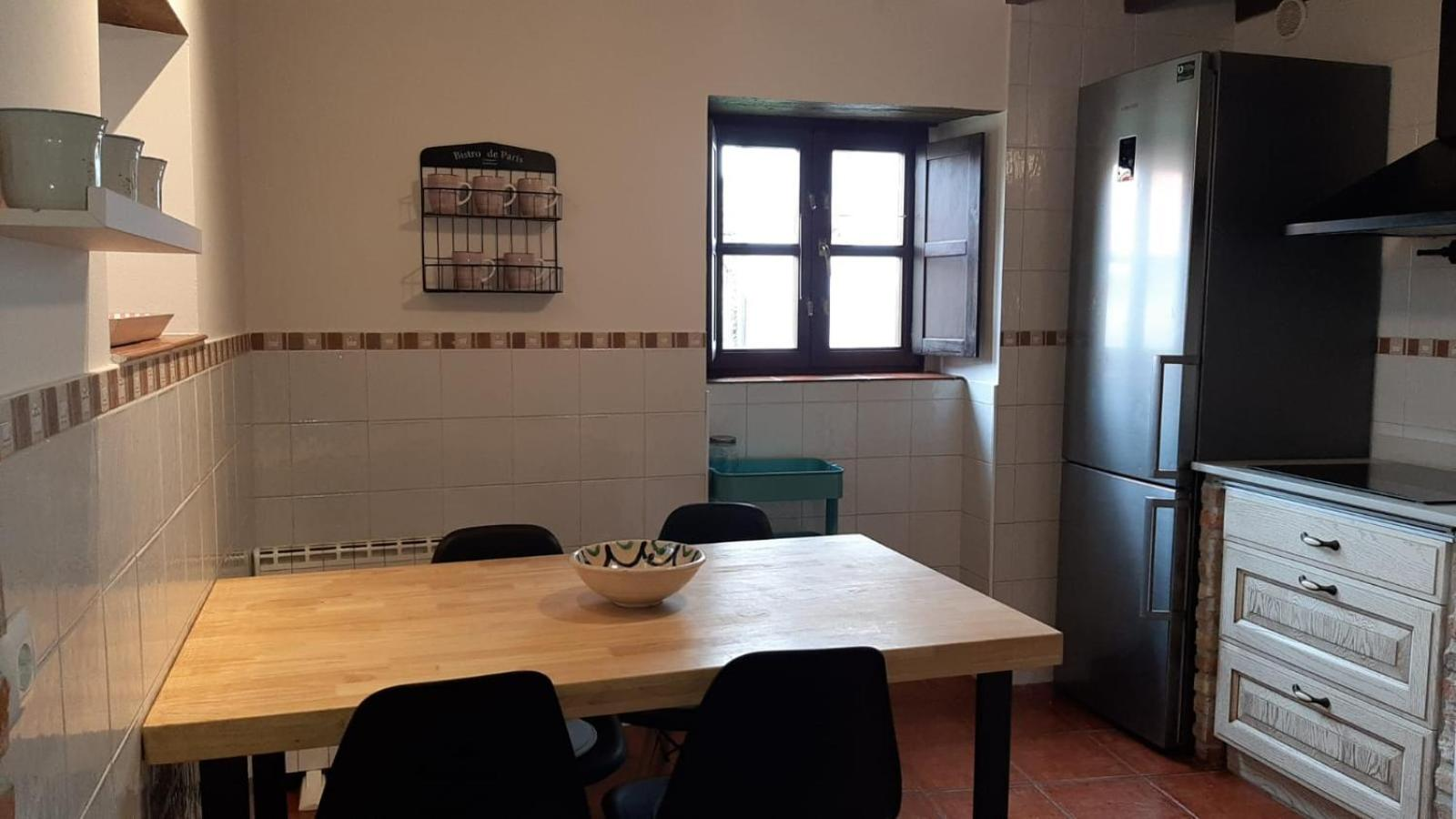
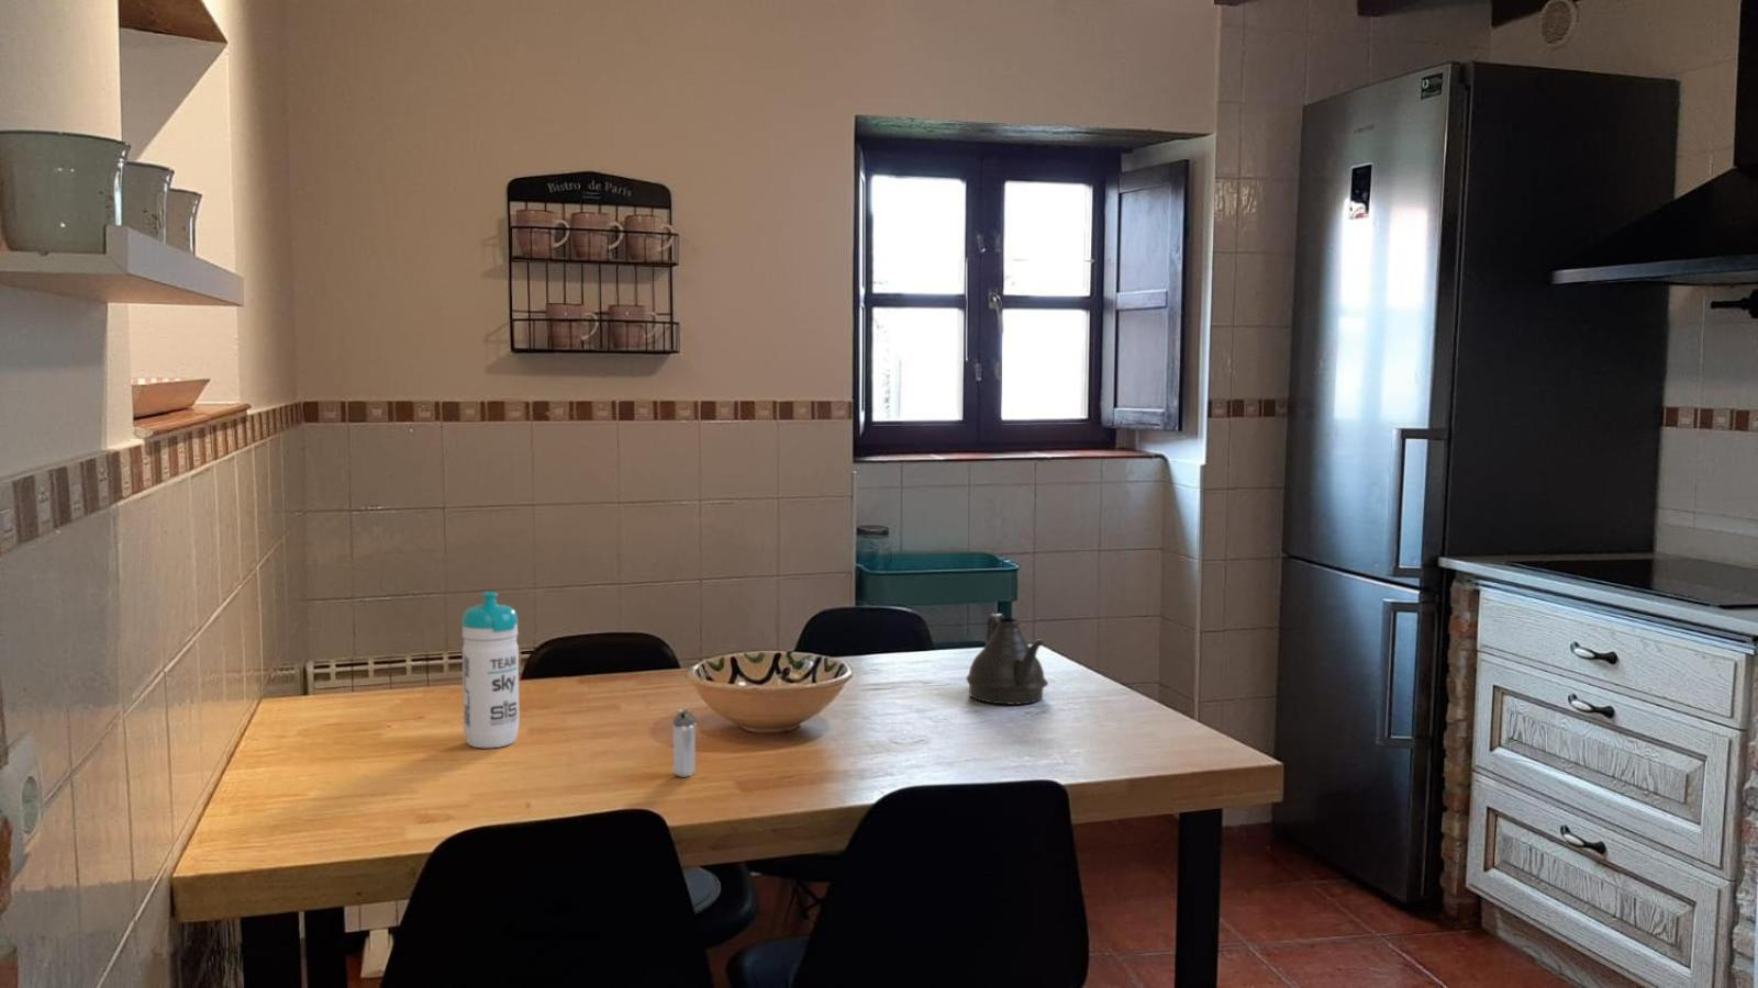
+ shaker (683, 742)
+ teapot (1012, 661)
+ water bottle (490, 667)
